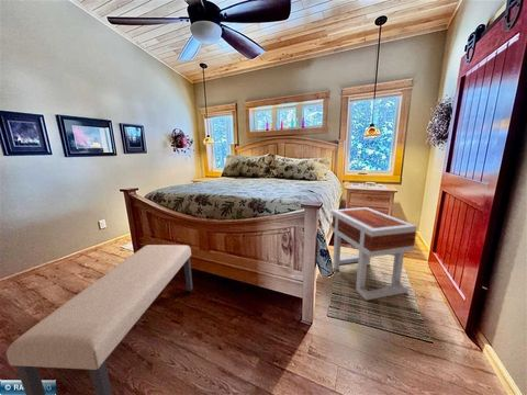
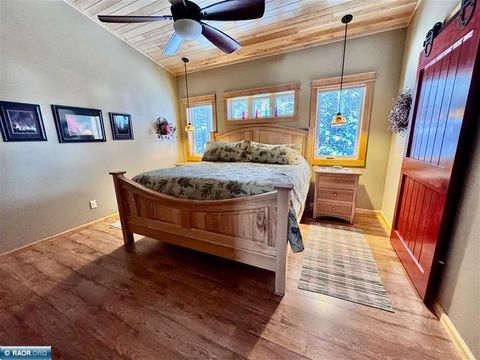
- side table (367, 247)
- bench (133, 304)
